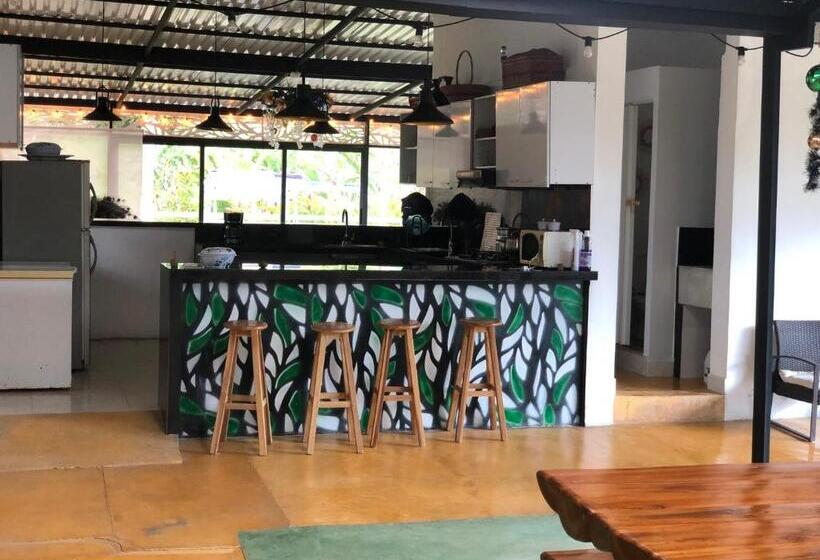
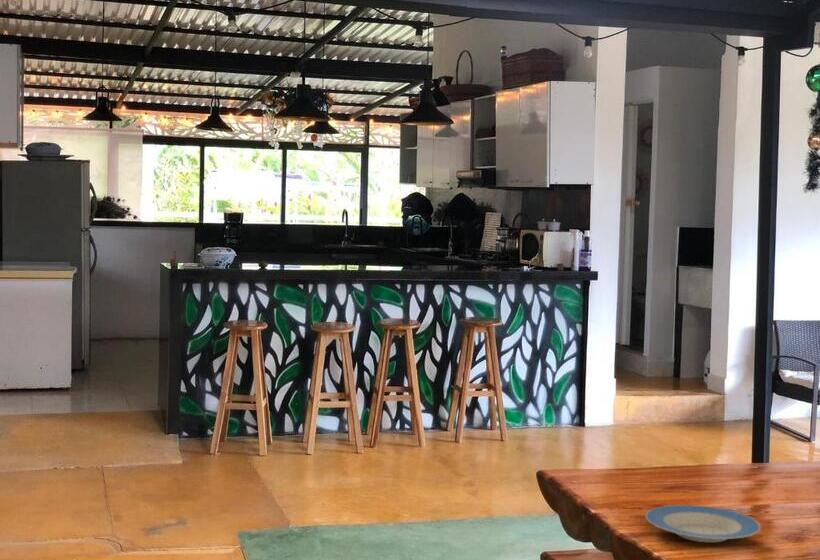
+ plate (701, 527)
